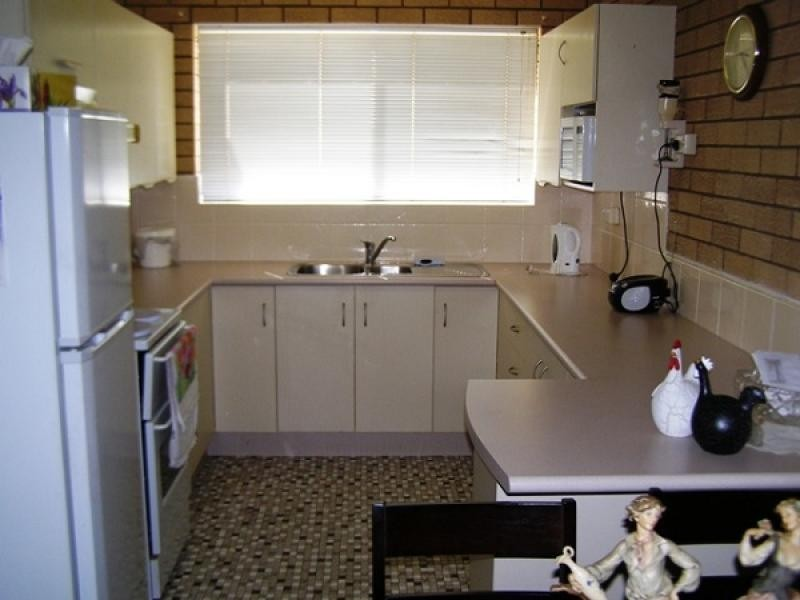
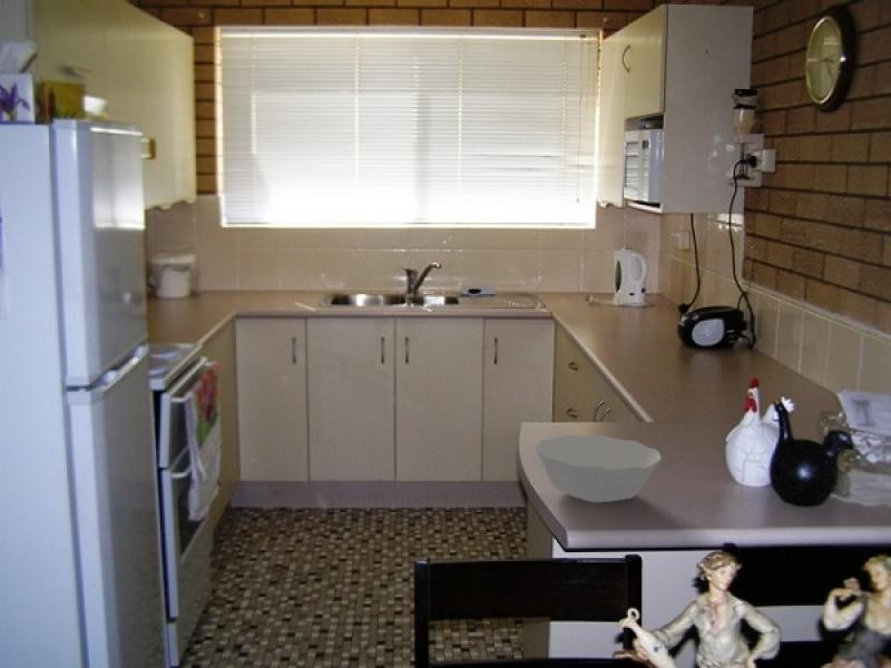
+ bowl (597, 471)
